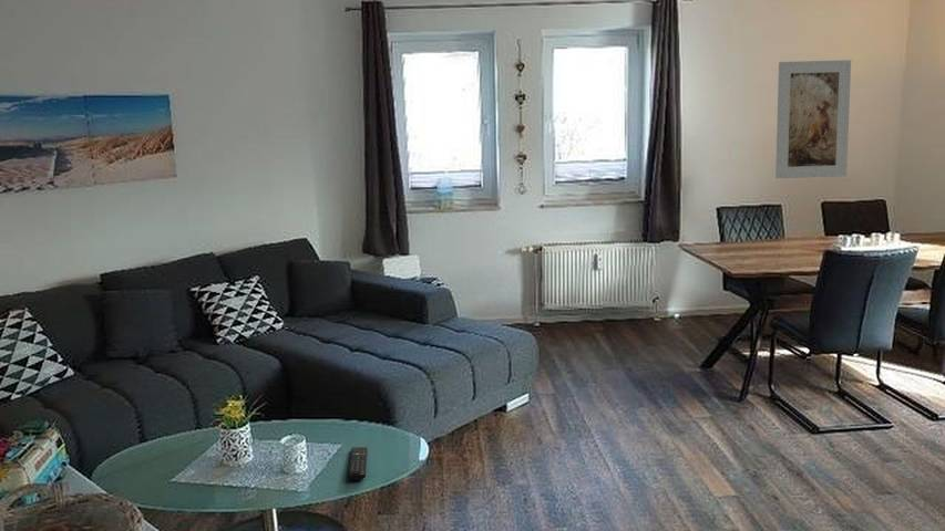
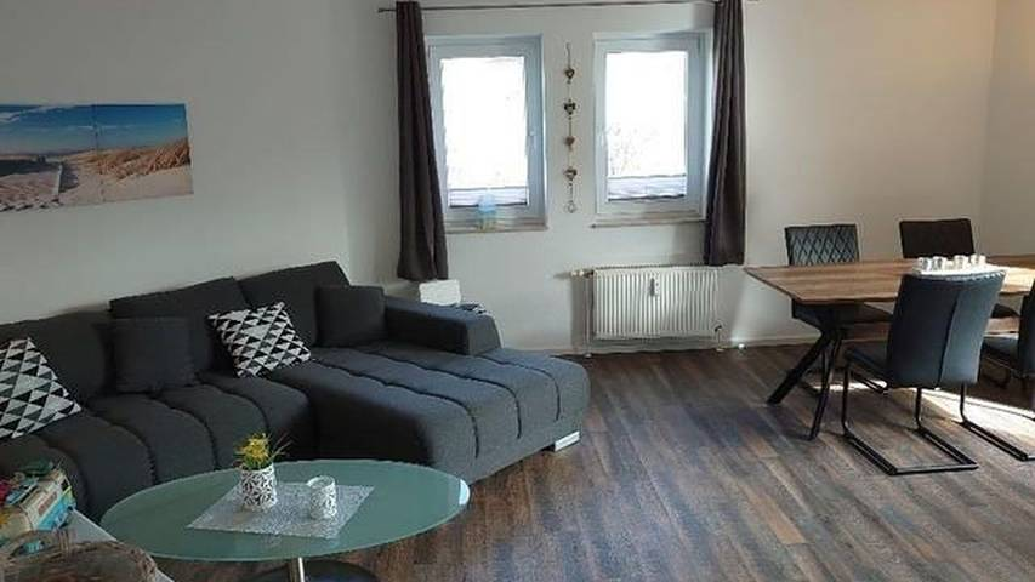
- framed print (812, 119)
- remote control (358, 462)
